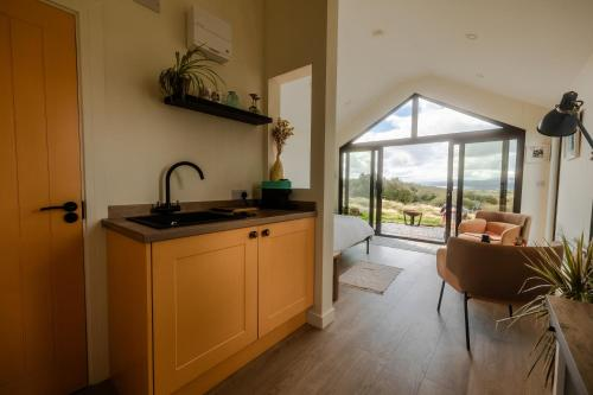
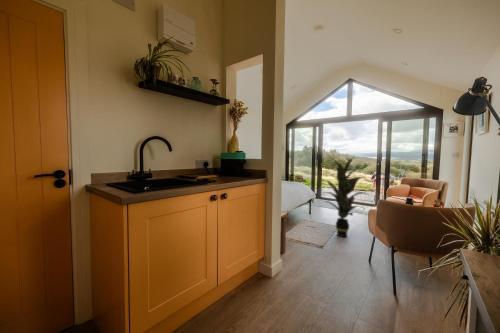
+ indoor plant (347, 196)
